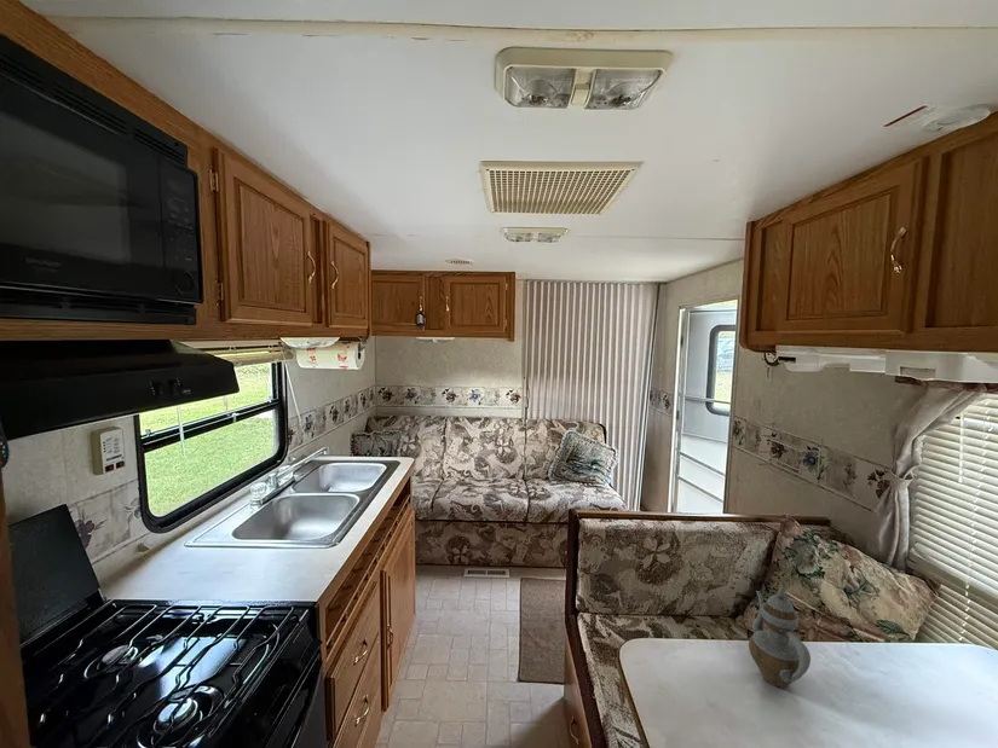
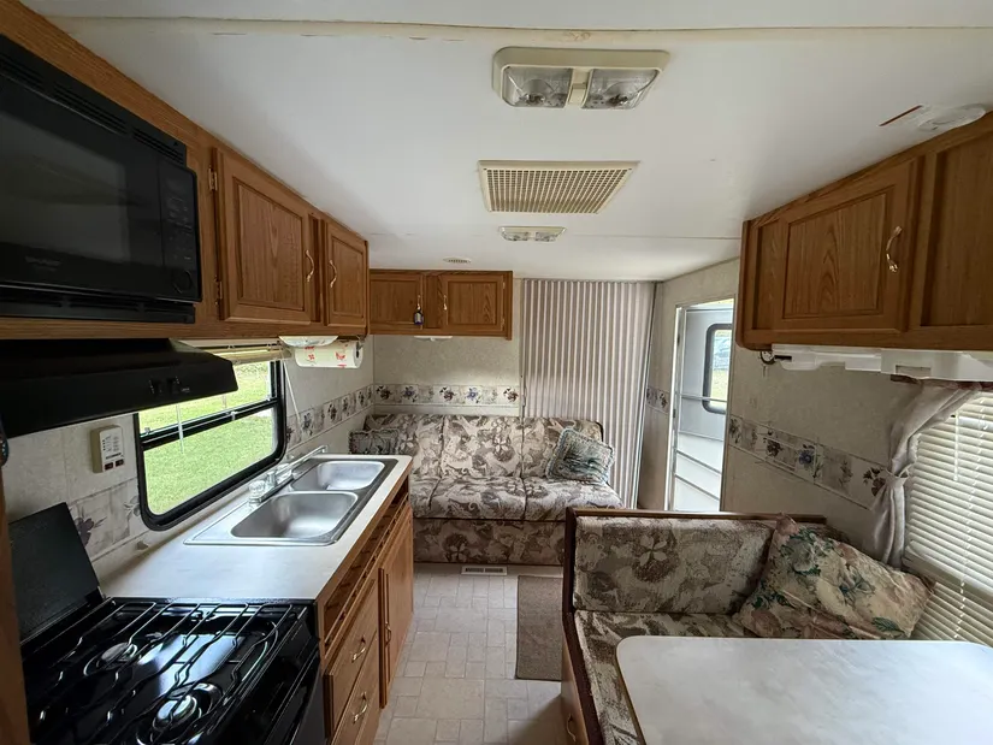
- teapot (779, 633)
